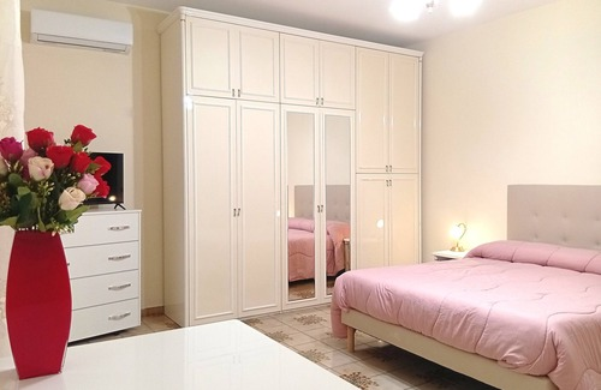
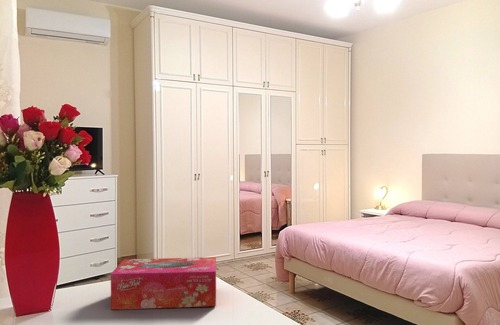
+ tissue box (167, 281)
